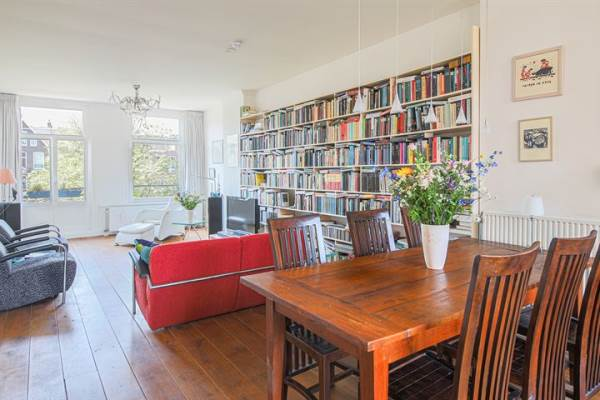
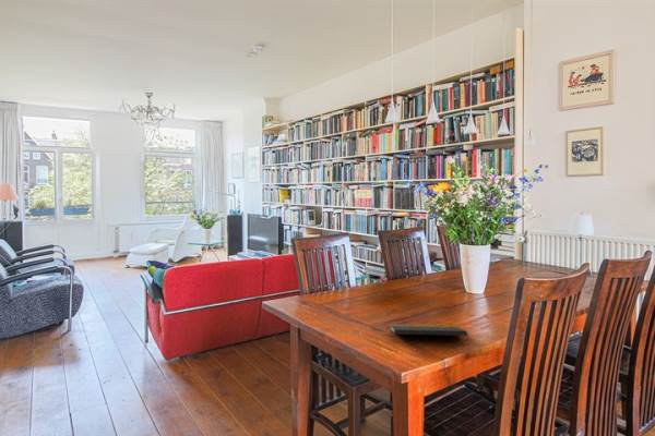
+ notepad (426, 329)
